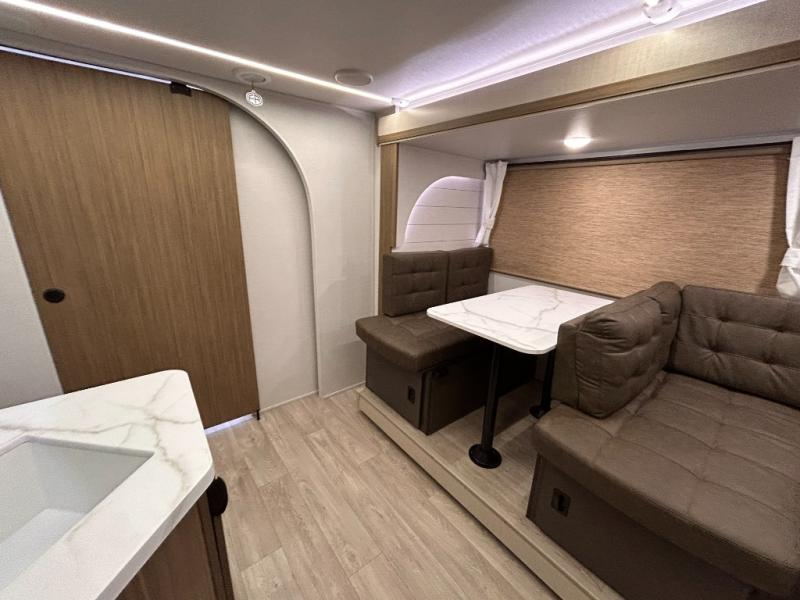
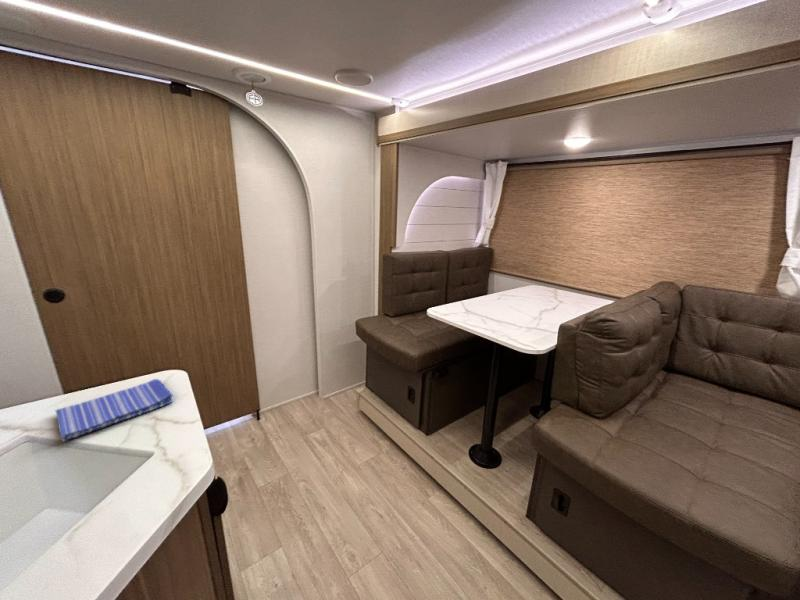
+ dish towel (117, 404)
